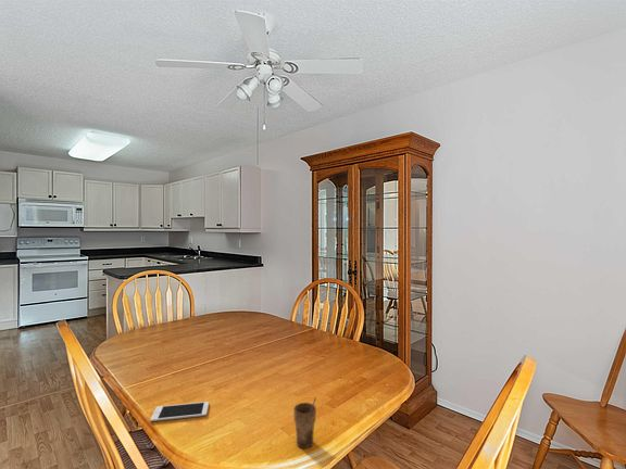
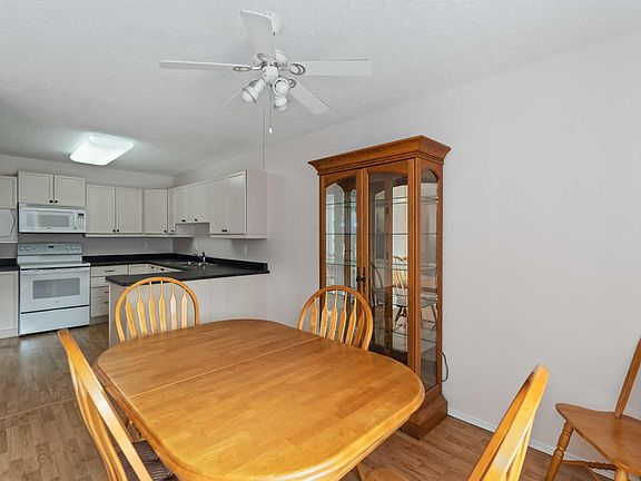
- cell phone (180, 410)
- cup (304, 421)
